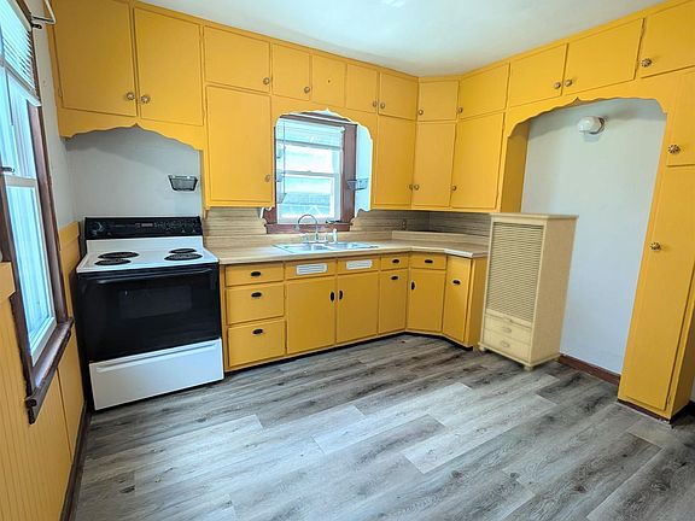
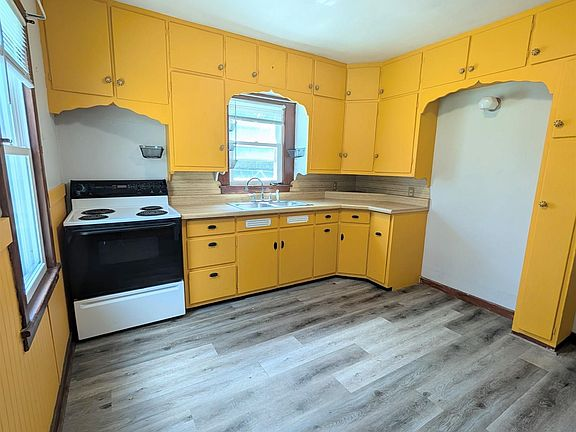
- cabinet (524, 286)
